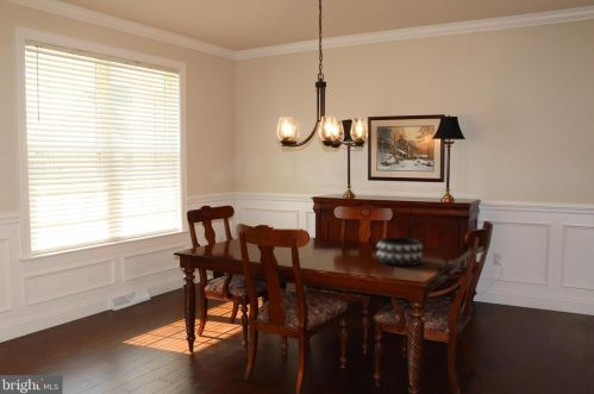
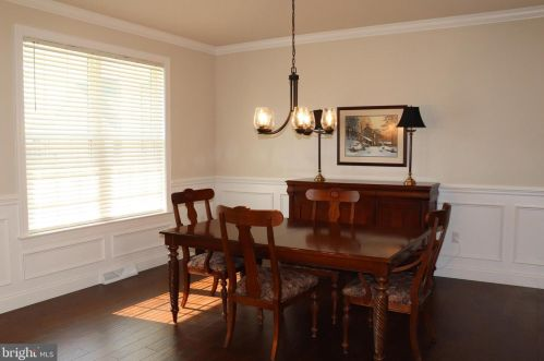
- decorative bowl (399, 250)
